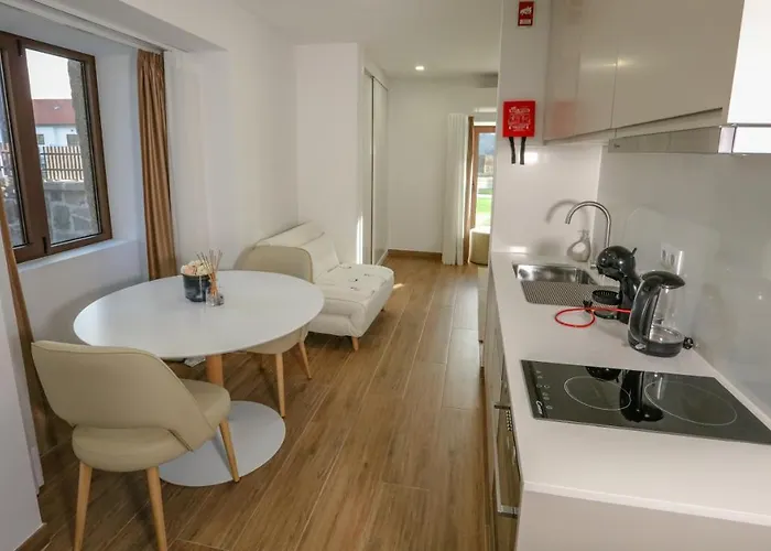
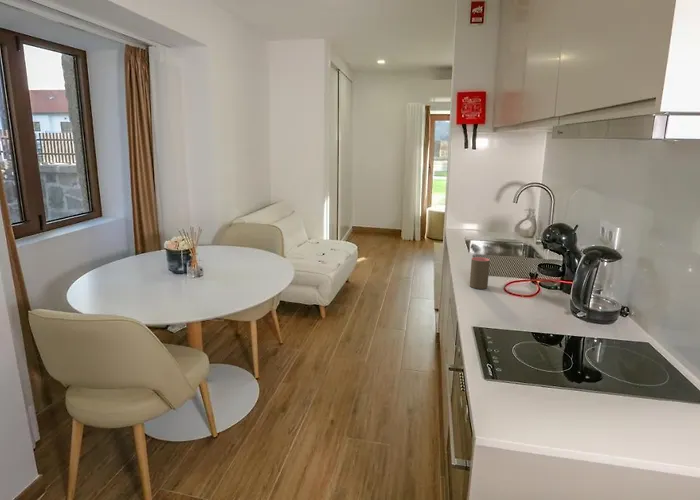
+ cup (479, 272)
